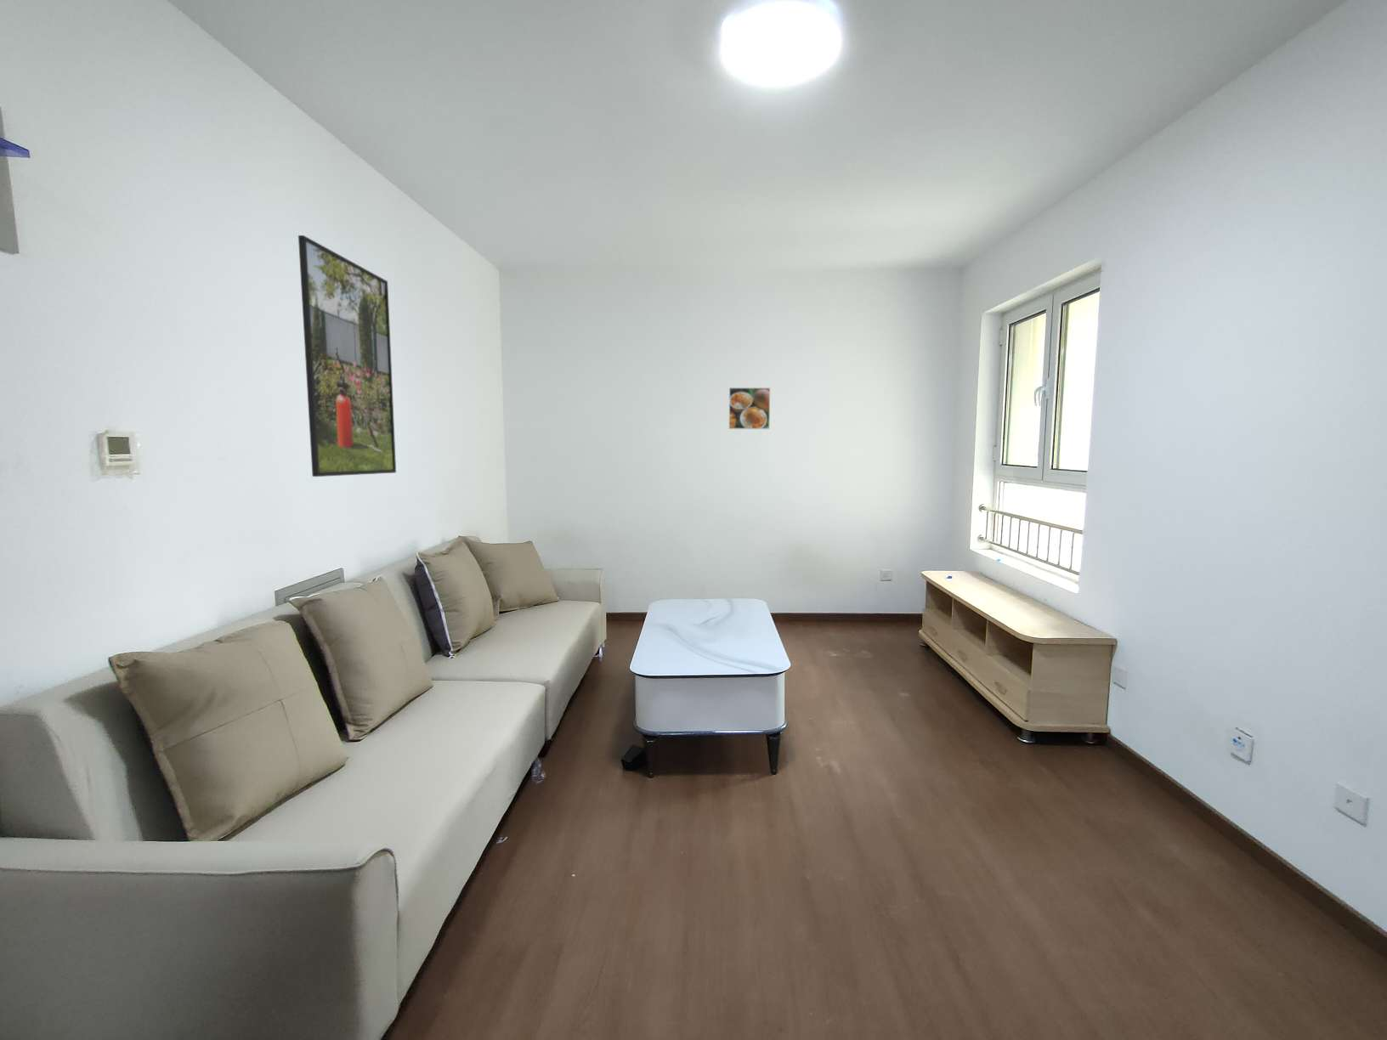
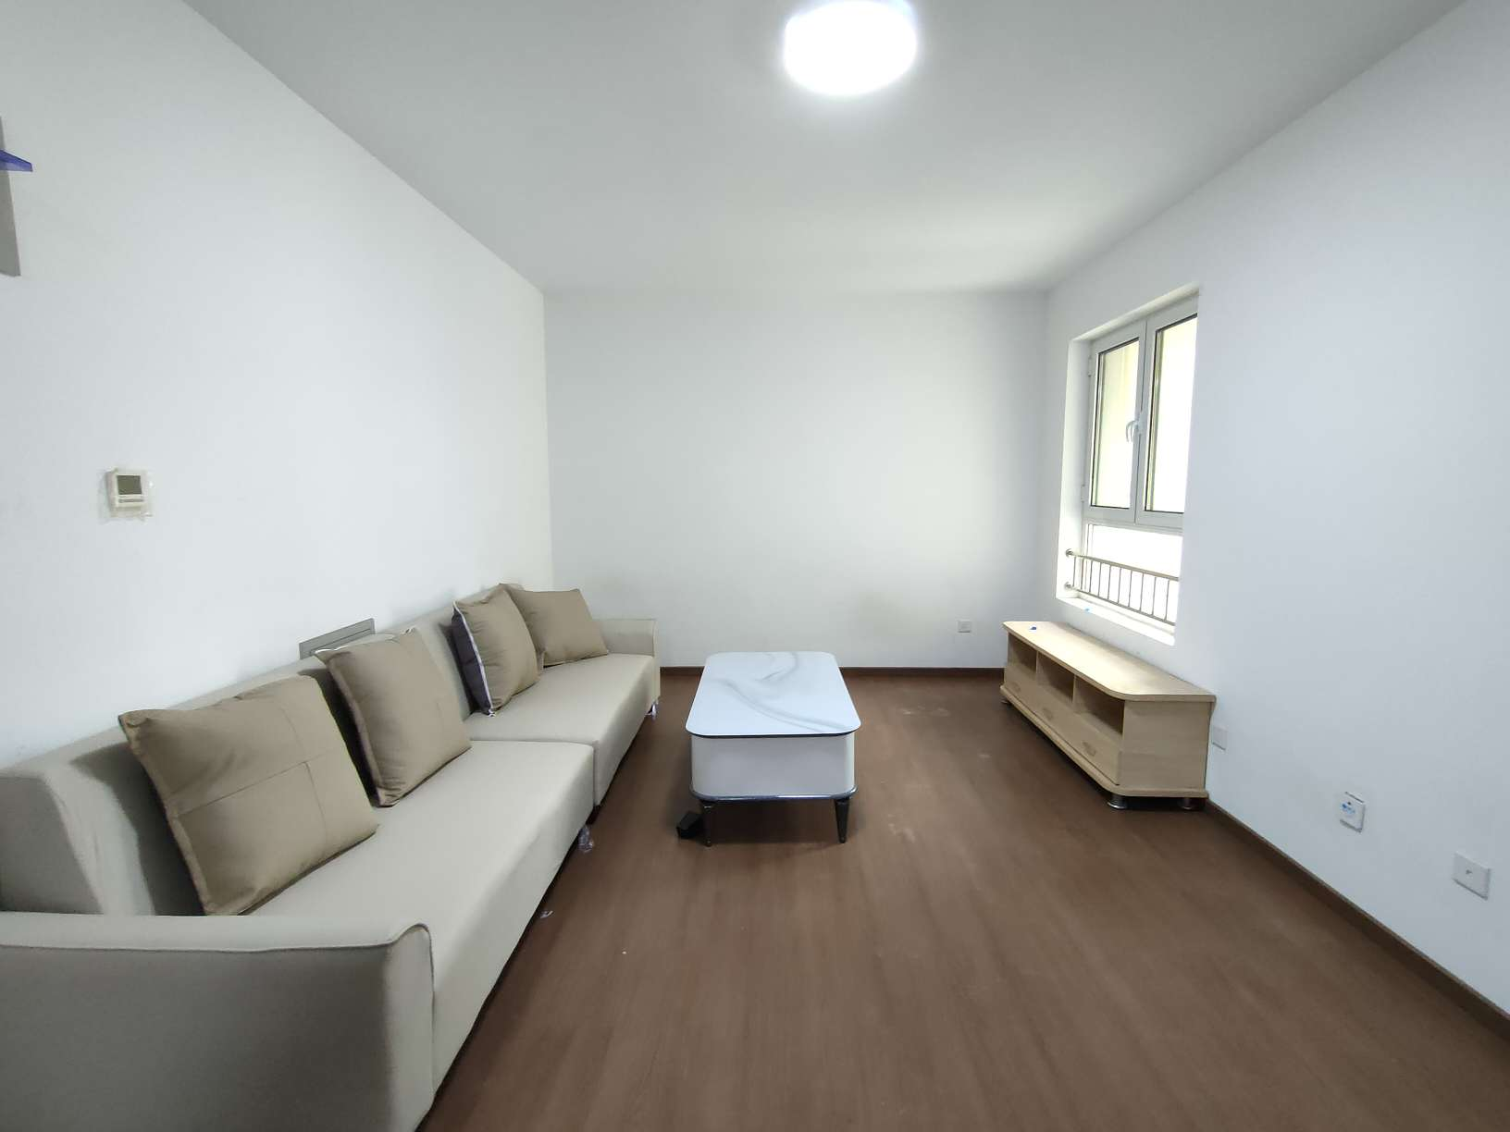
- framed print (749, 407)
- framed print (354, 369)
